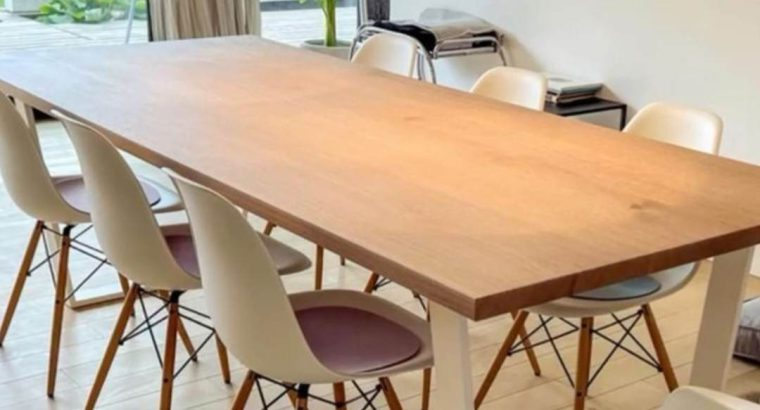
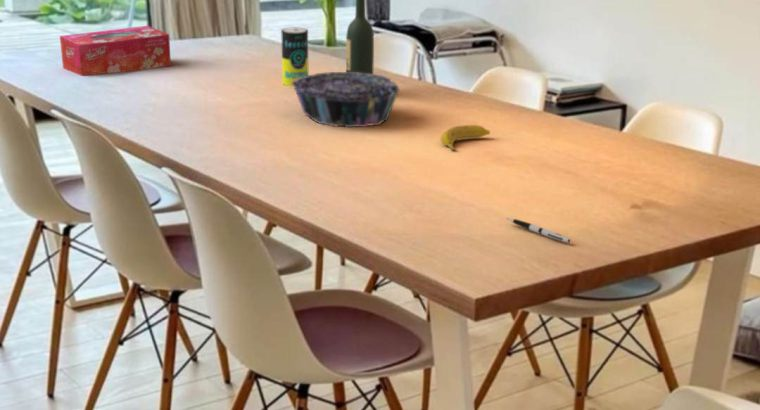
+ tissue box (116, 51)
+ pen (536, 229)
+ decorative bowl (347, 100)
+ candle (295, 56)
+ wine bottle (360, 39)
+ banana (464, 136)
